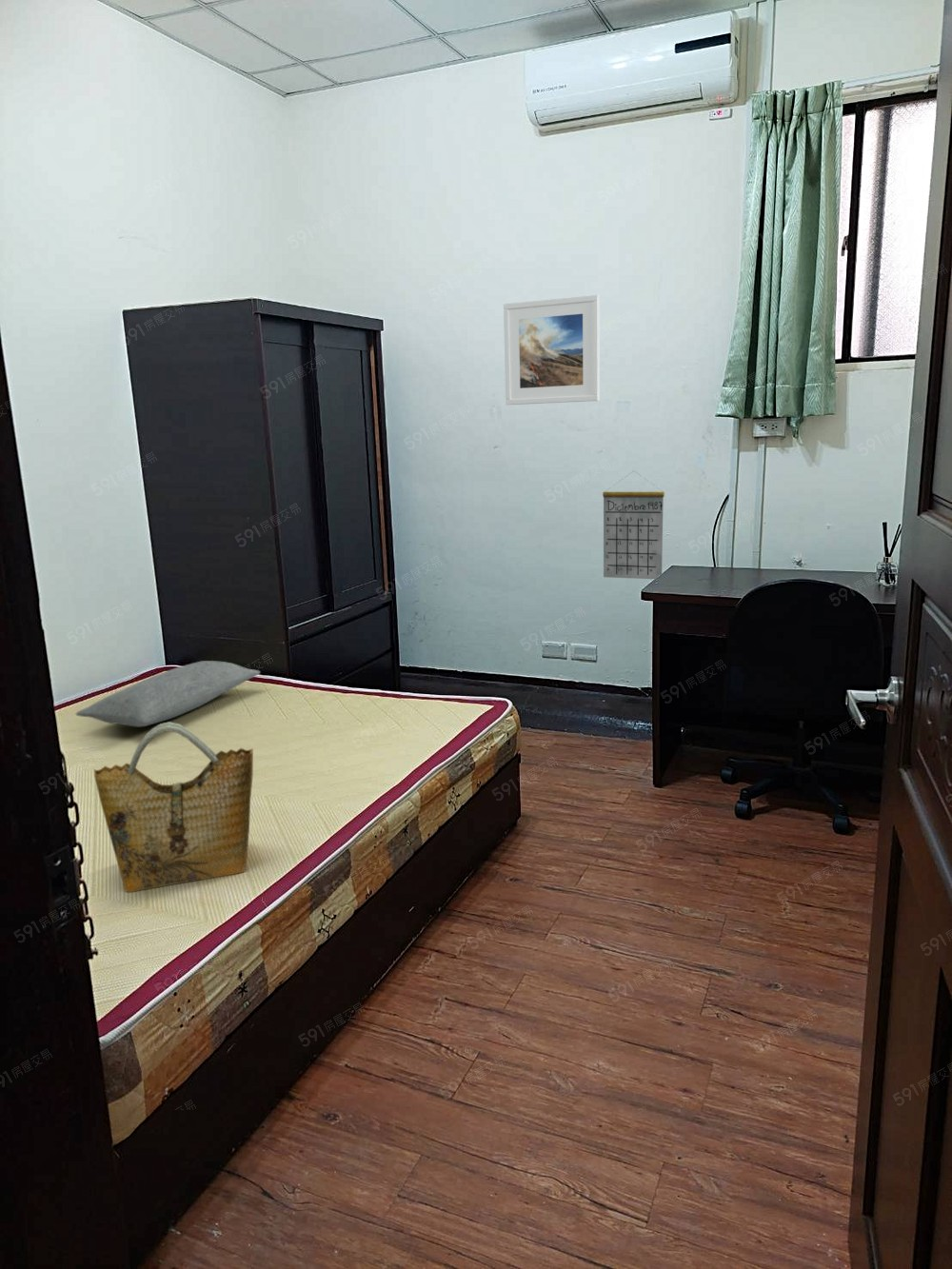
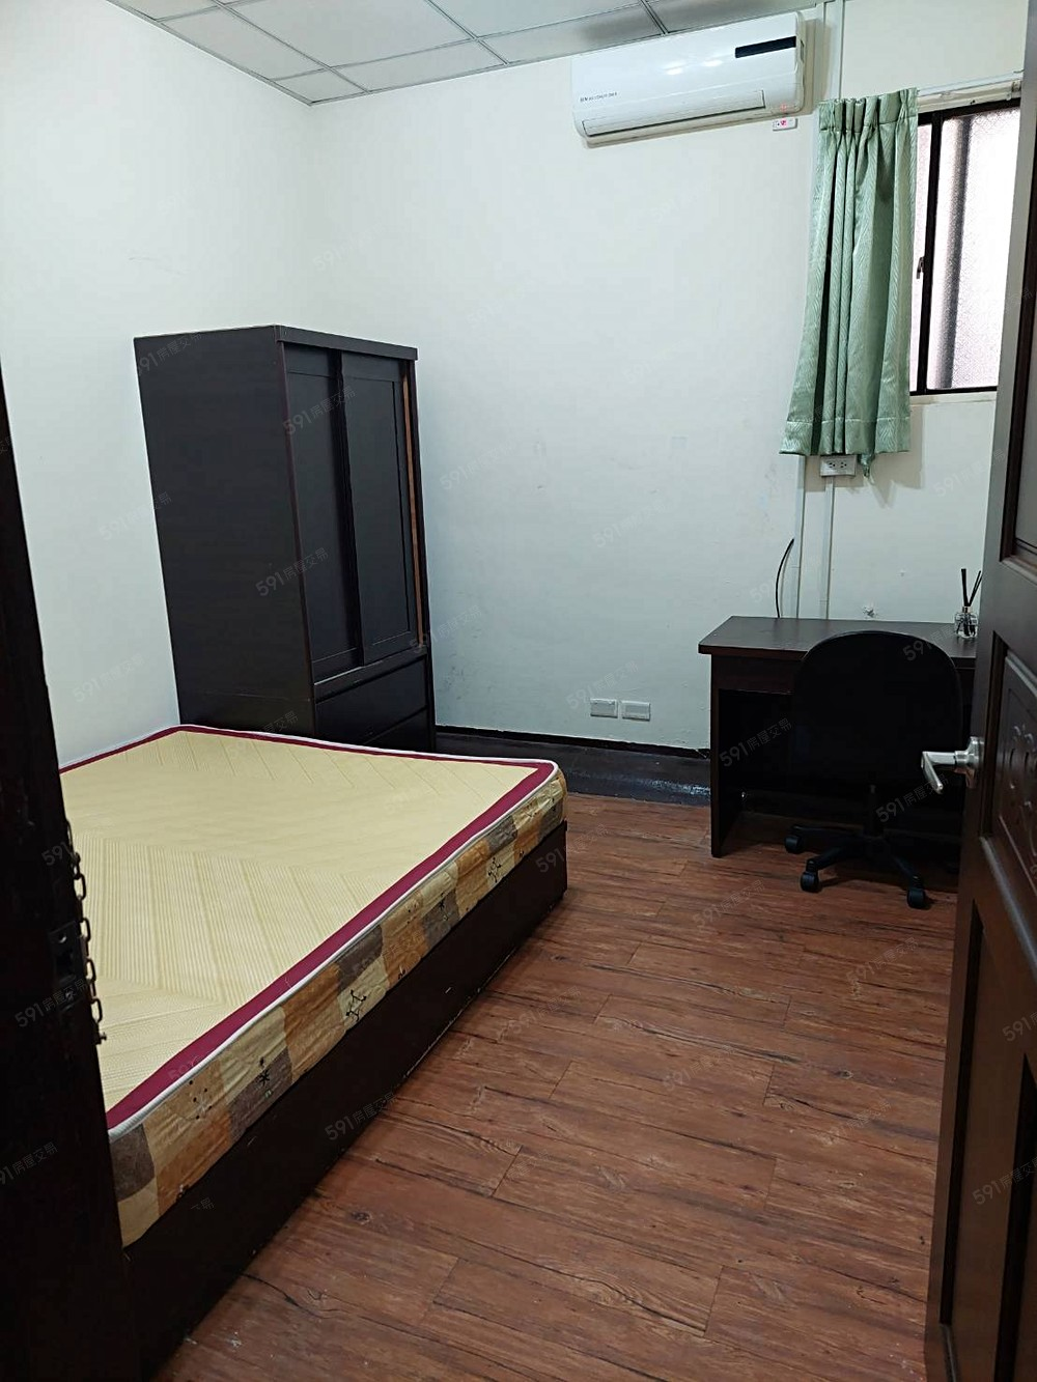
- calendar (632, 525)
- grocery bag (179, 796)
- pillow (174, 692)
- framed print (550, 351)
